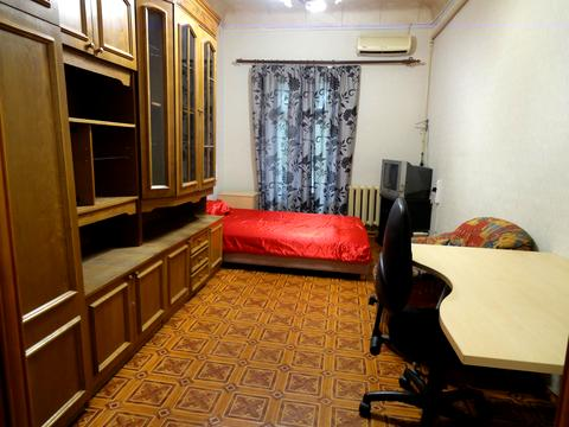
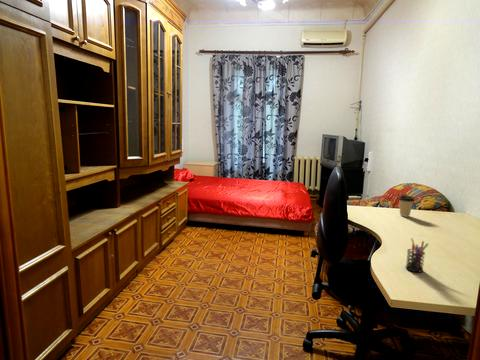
+ pen holder (418, 254)
+ coffee cup (405, 206)
